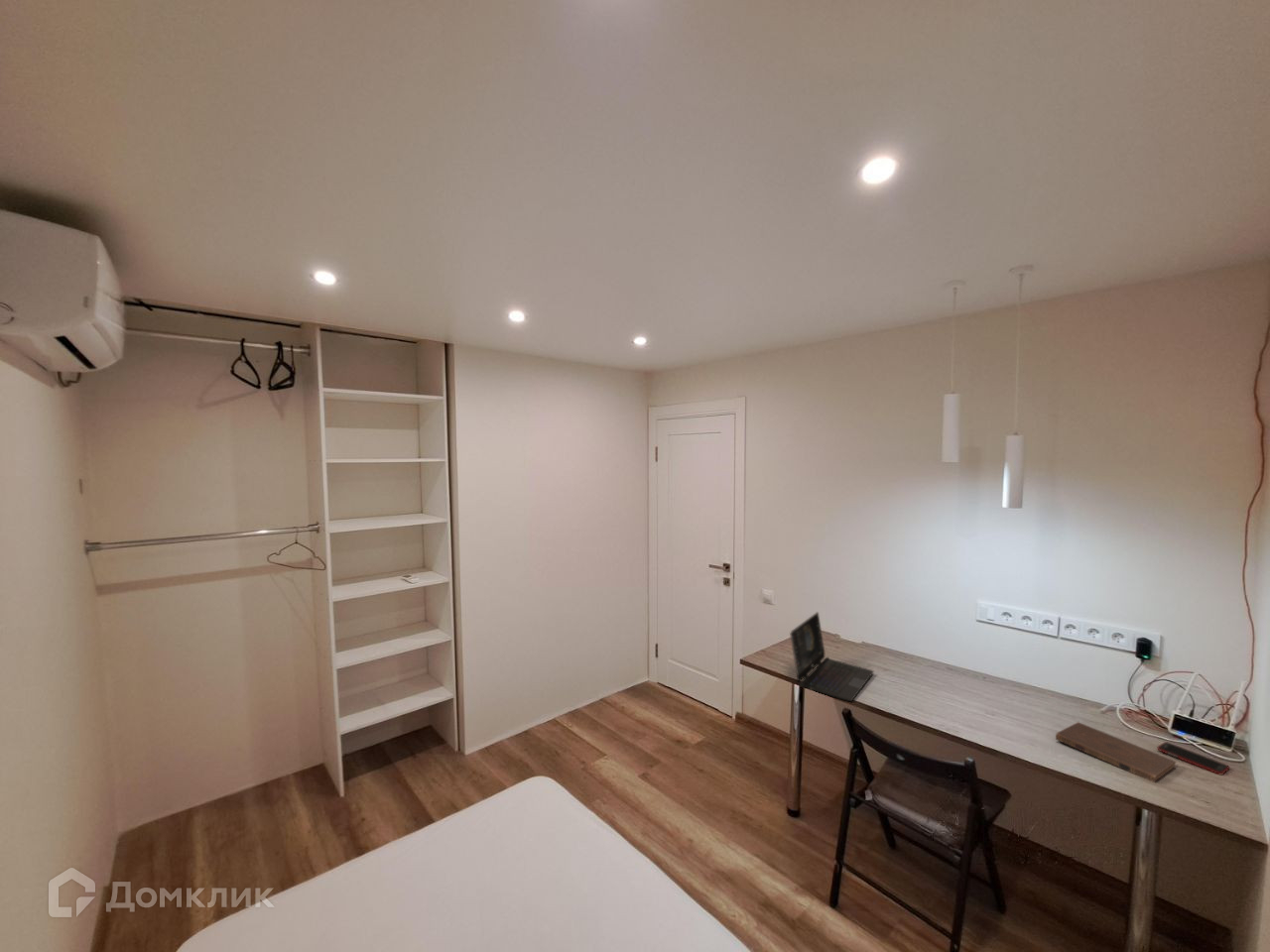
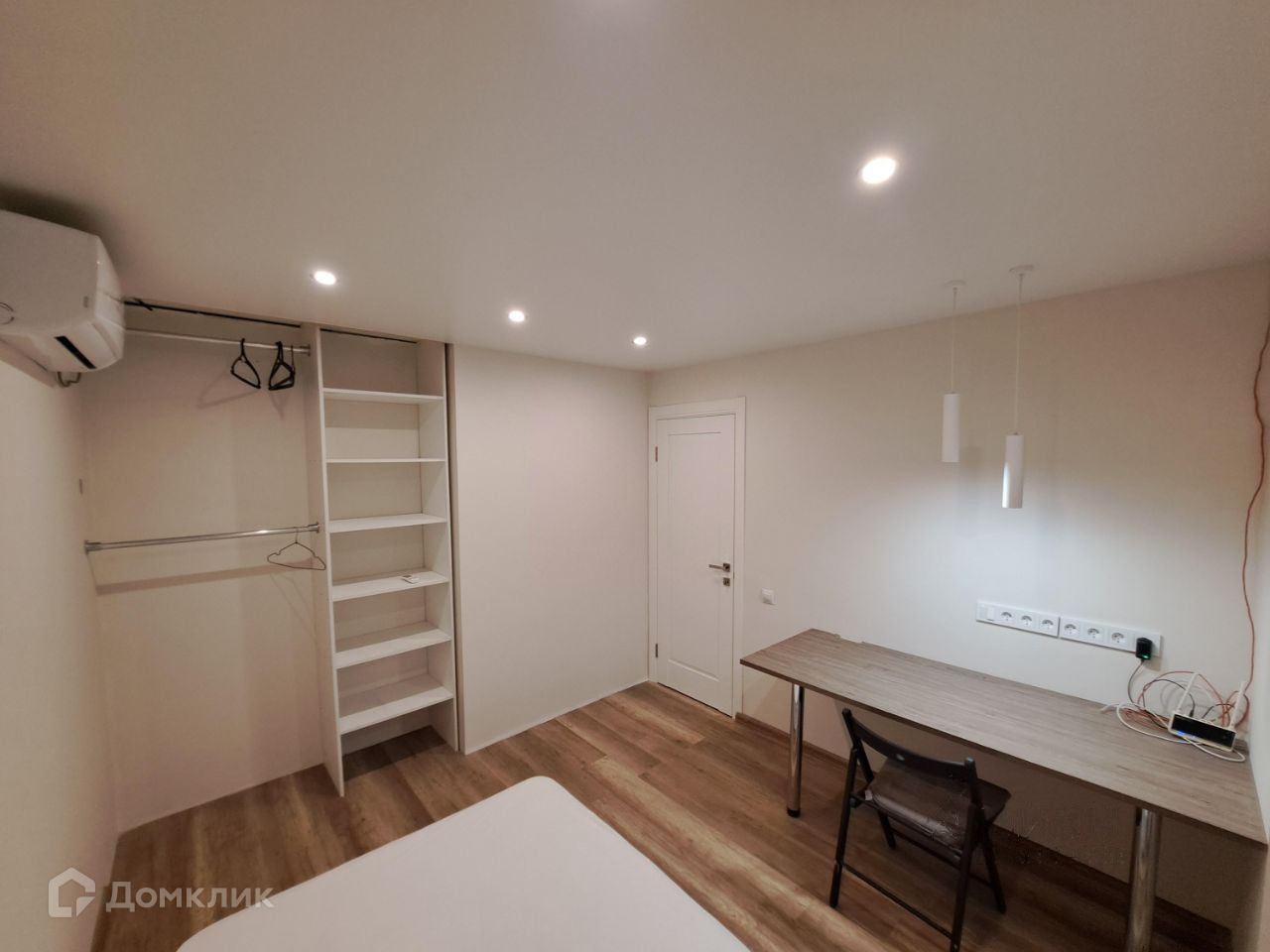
- book (1112, 750)
- laptop (828, 657)
- cell phone (1192, 758)
